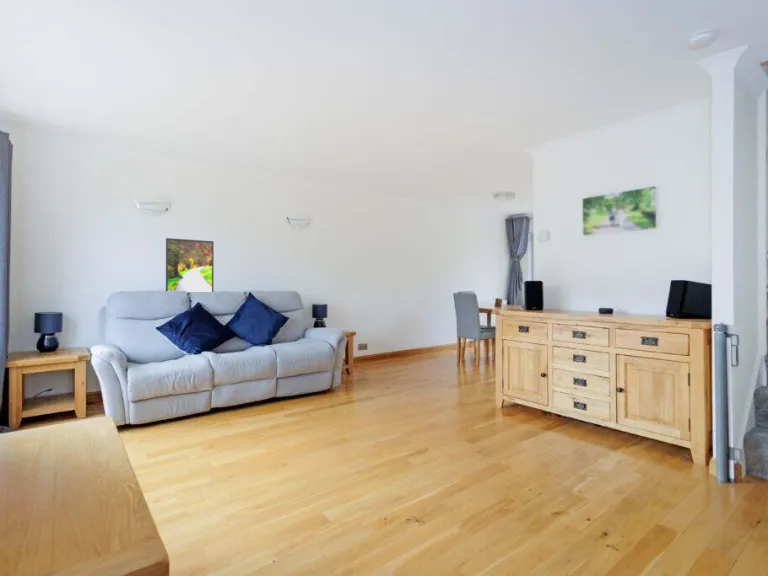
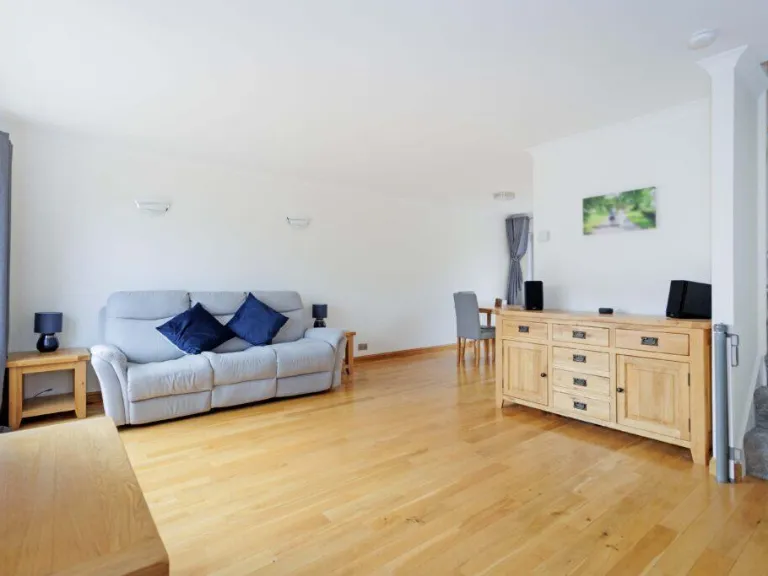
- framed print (190, 269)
